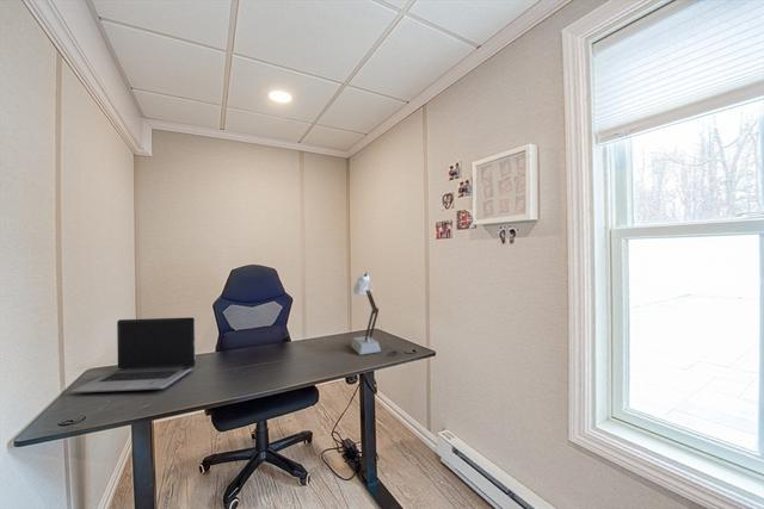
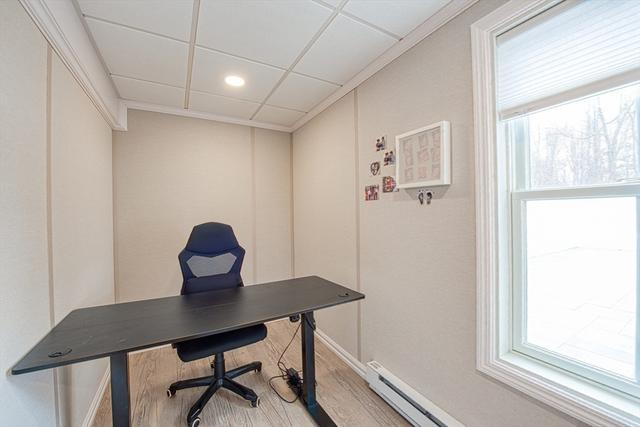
- laptop computer (138, 353)
- desk lamp (371, 311)
